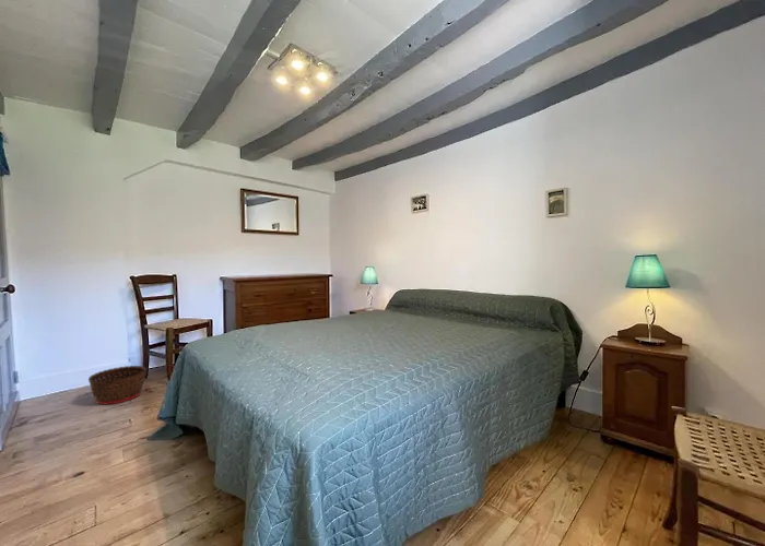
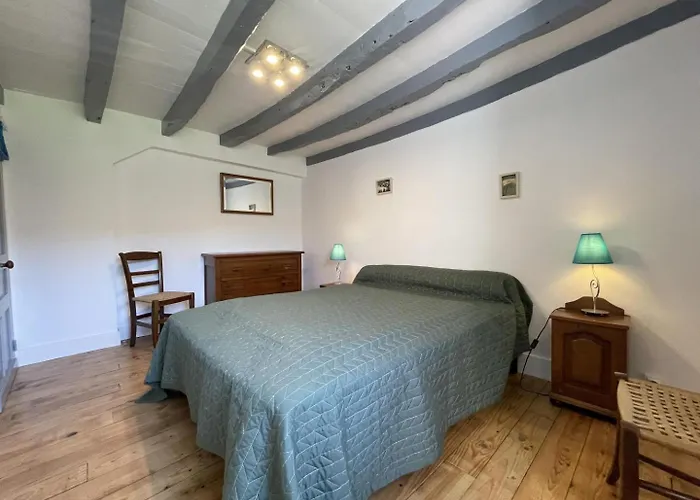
- basket (119, 384)
